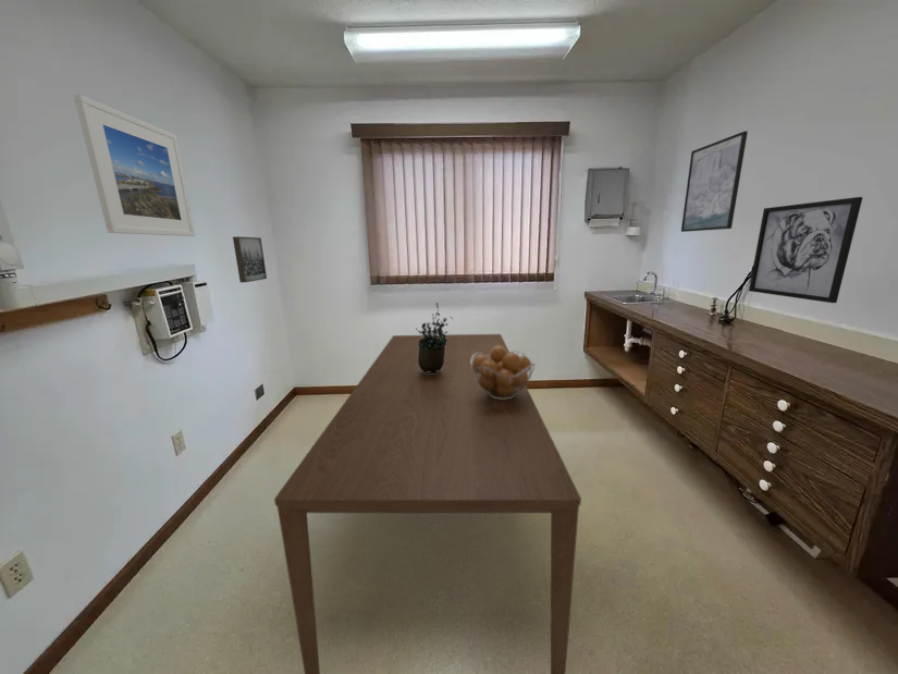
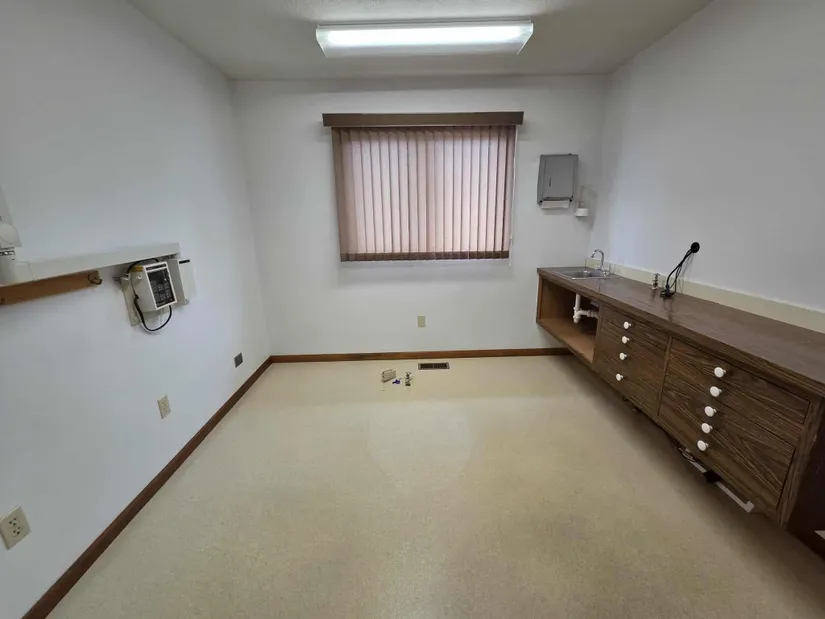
- fruit basket (502, 371)
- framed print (710, 187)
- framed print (145, 177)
- wall art (250, 259)
- potted plant (433, 339)
- dining table (443, 440)
- wall art (797, 250)
